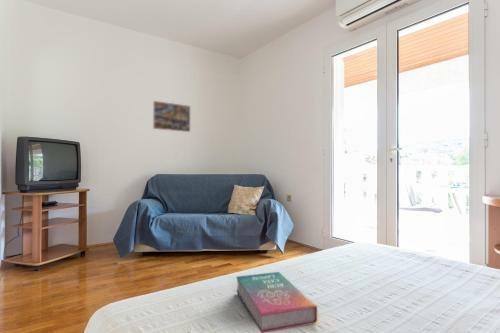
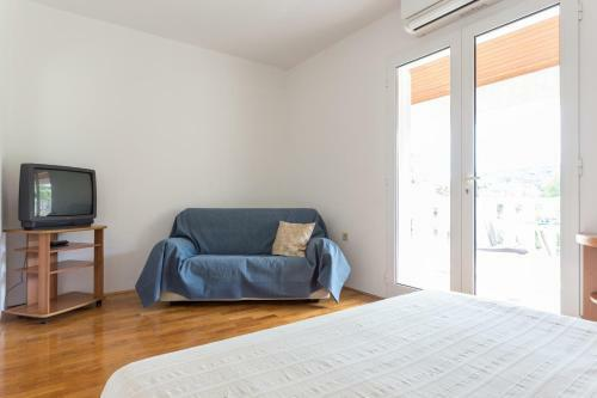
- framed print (172, 117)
- book (272, 297)
